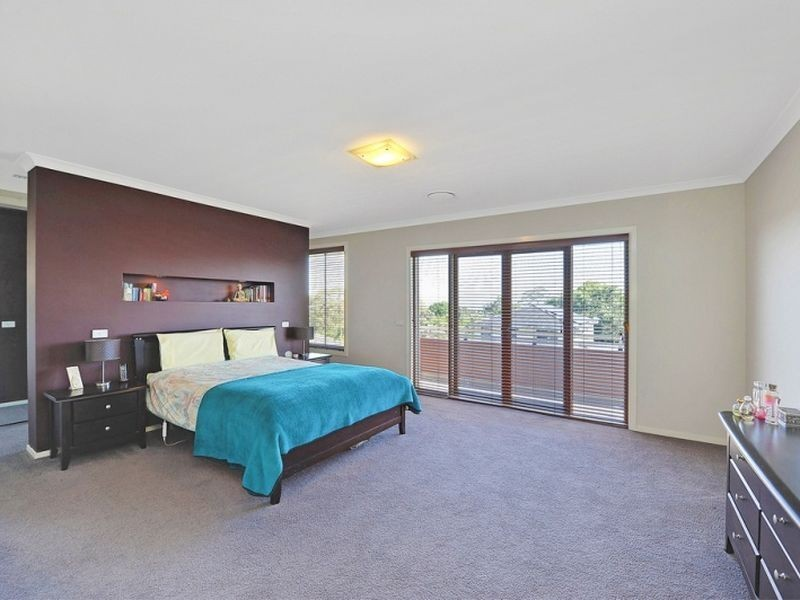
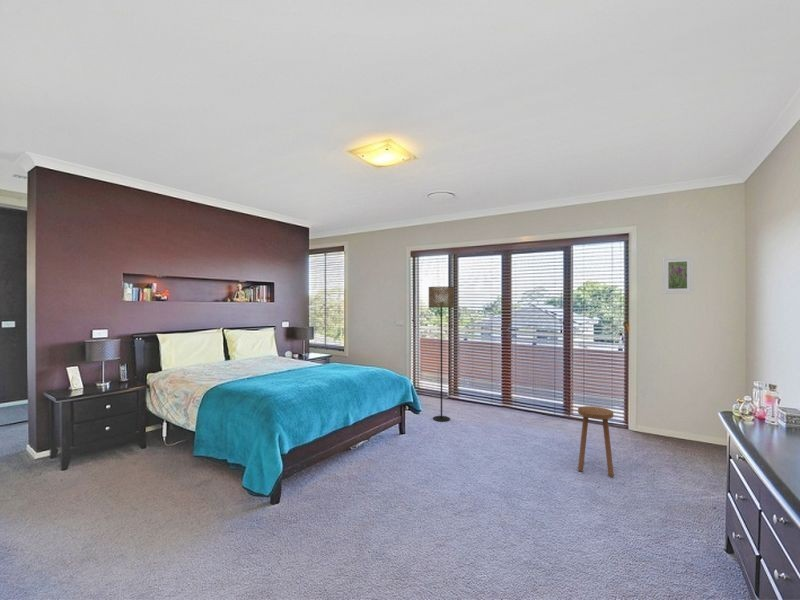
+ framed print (677, 275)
+ stool (604, 438)
+ floor lamp (441, 352)
